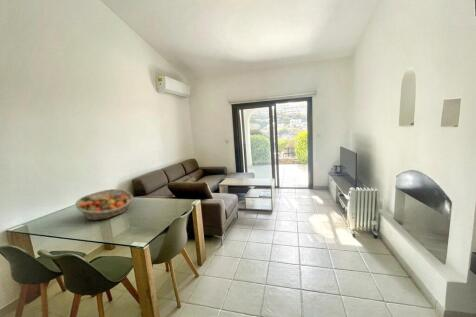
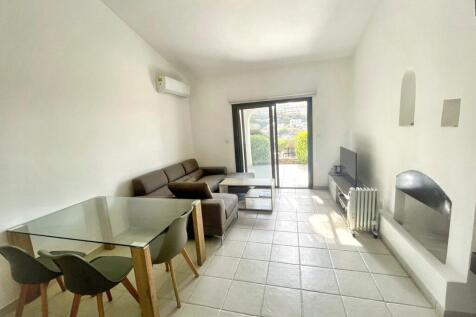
- fruit basket (106, 203)
